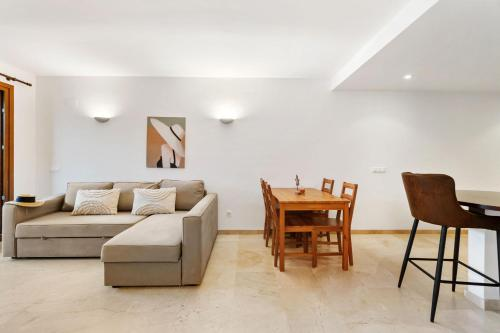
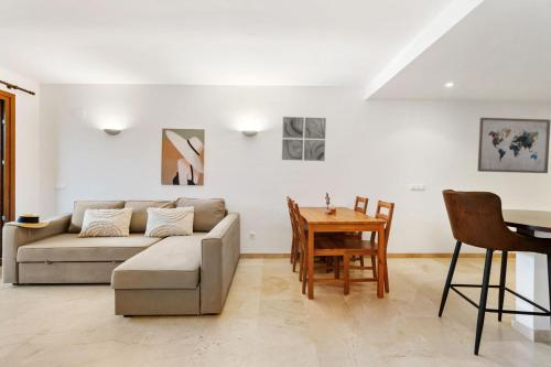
+ wall art (304, 138)
+ wall art (514, 145)
